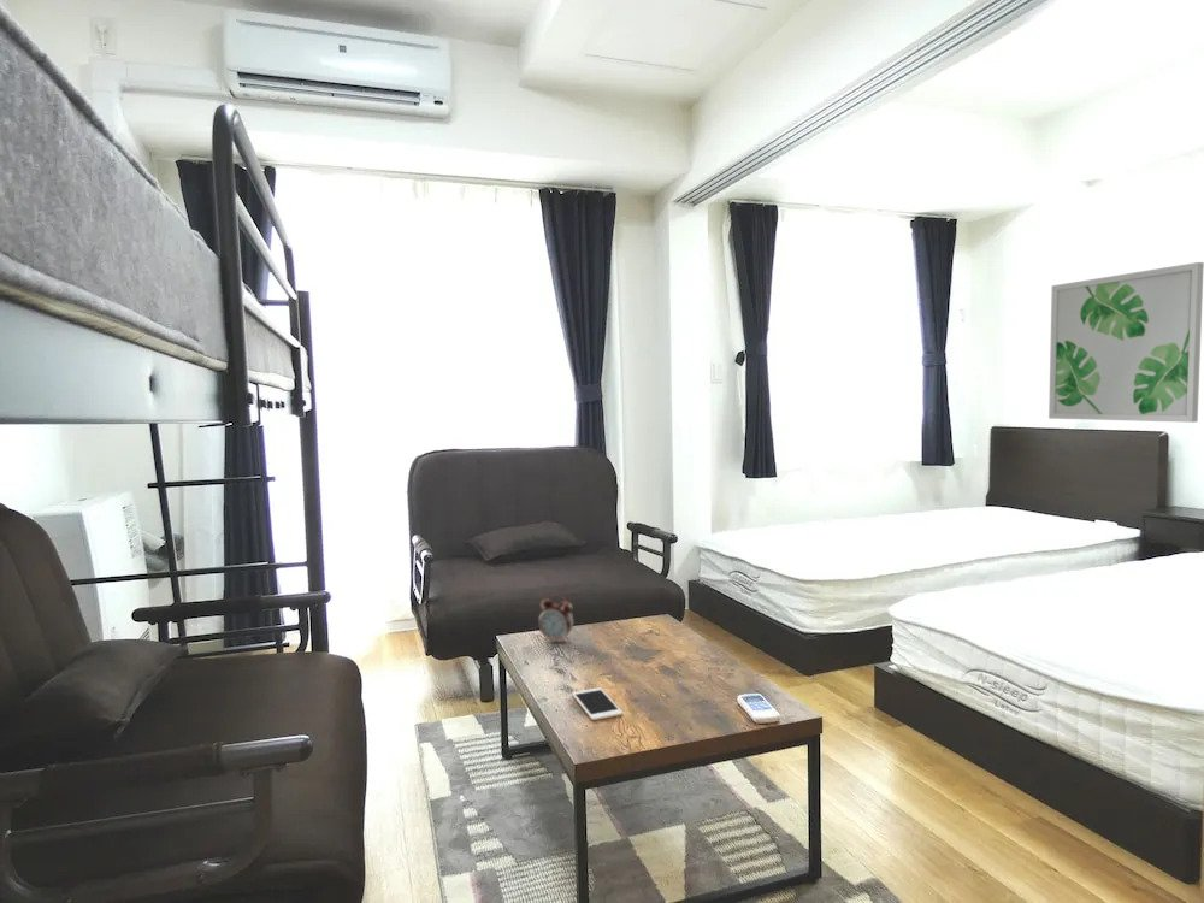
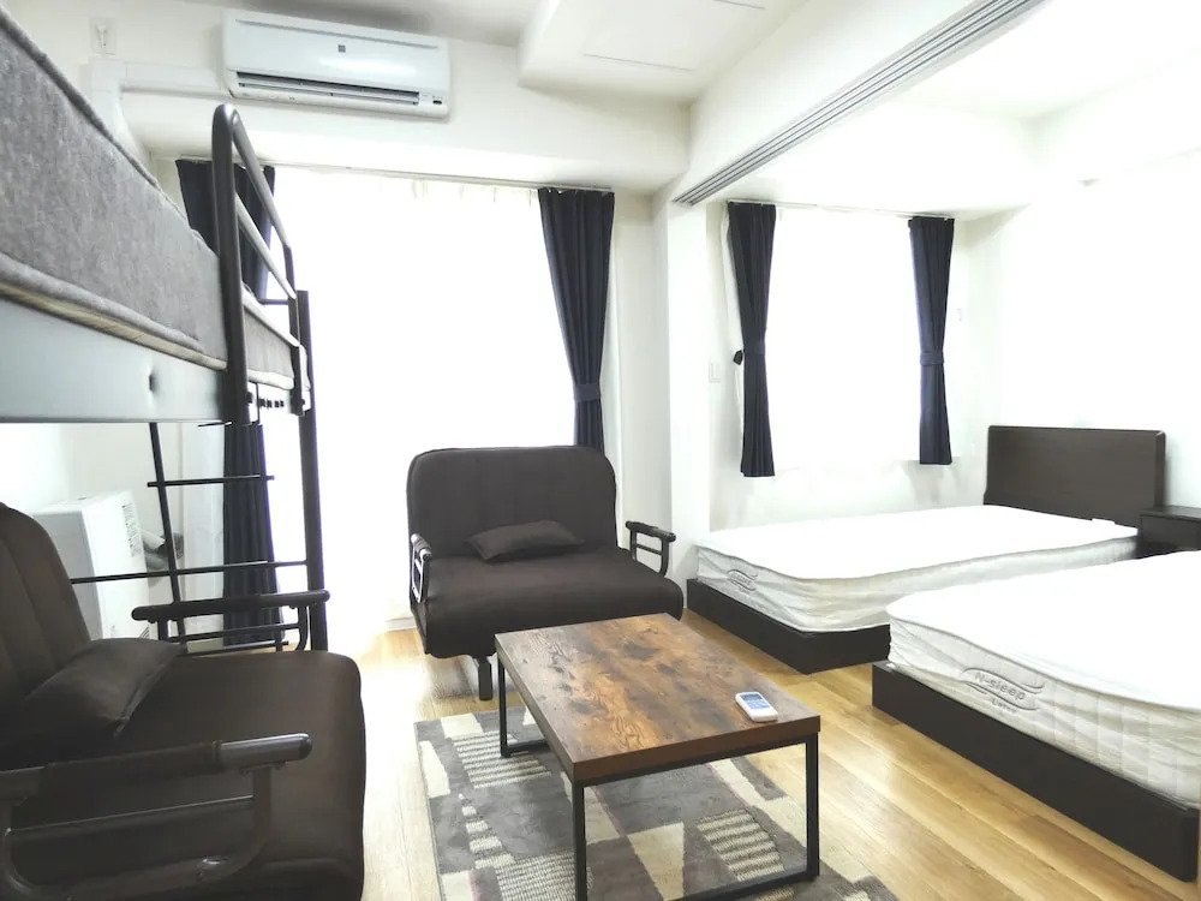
- wall art (1119, 348)
- alarm clock (555, 616)
- cell phone (596, 703)
